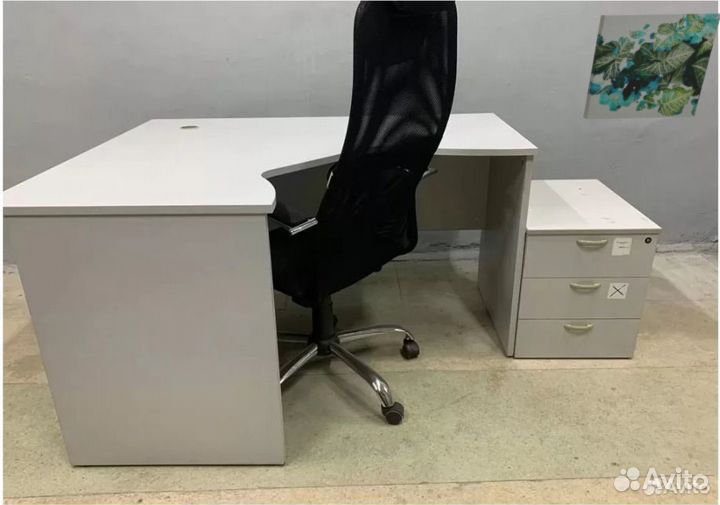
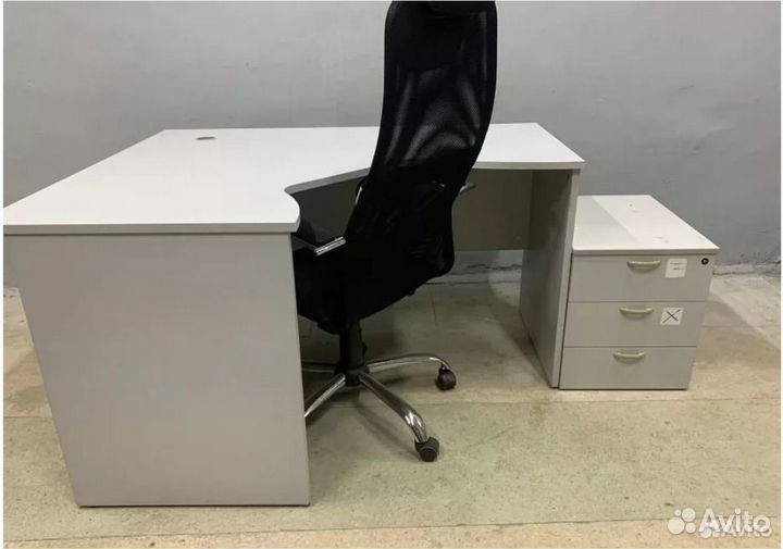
- wall art (649, 67)
